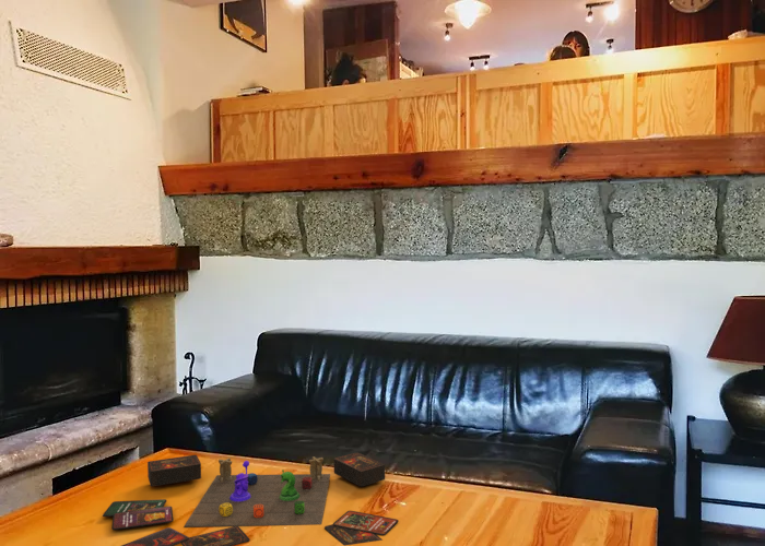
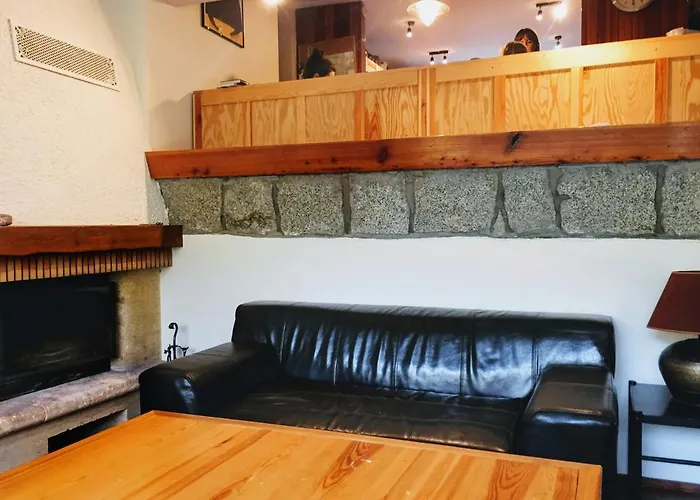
- board game (252, 491)
